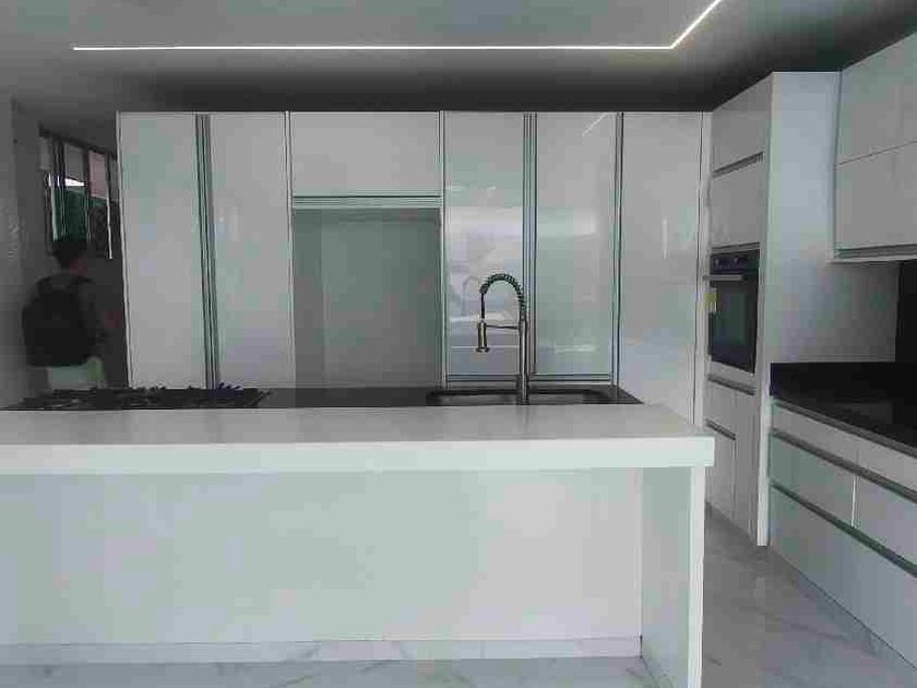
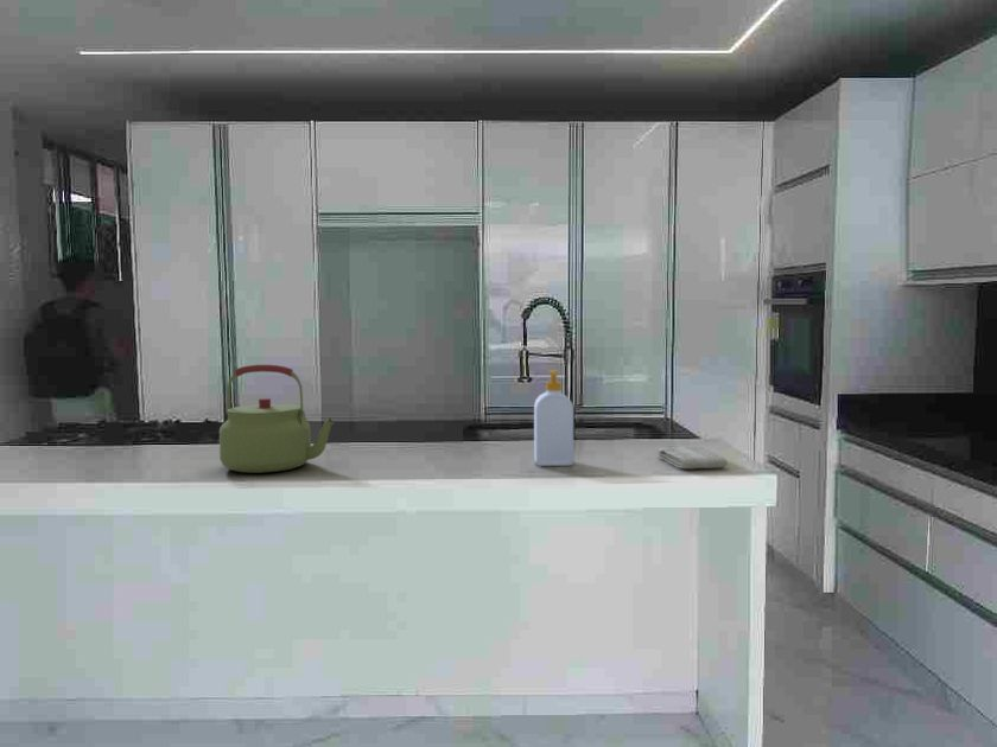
+ soap bottle (553, 416)
+ kettle (278, 415)
+ washcloth (690, 455)
